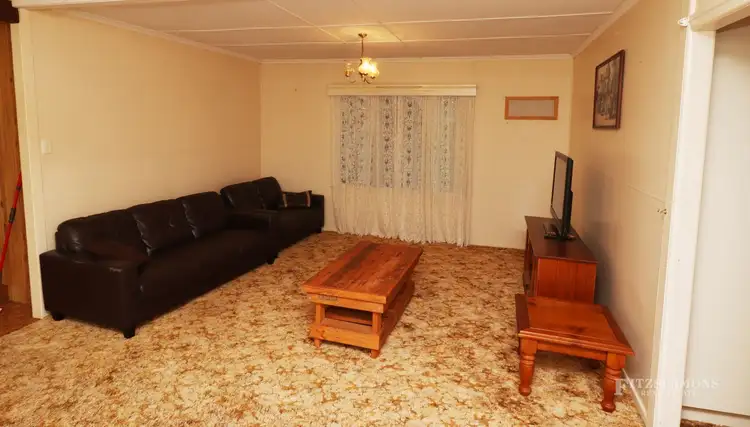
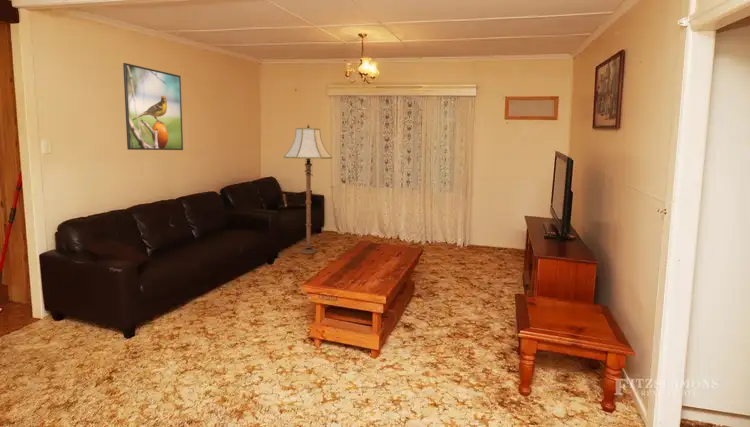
+ floor lamp (308, 189)
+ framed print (155, 110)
